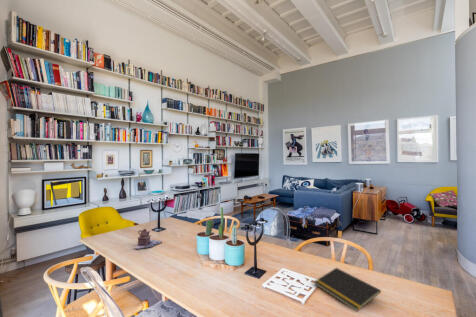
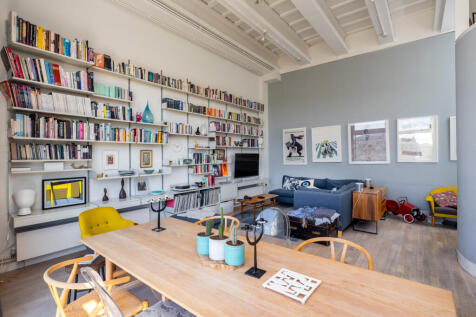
- teapot (145, 236)
- notepad (345, 286)
